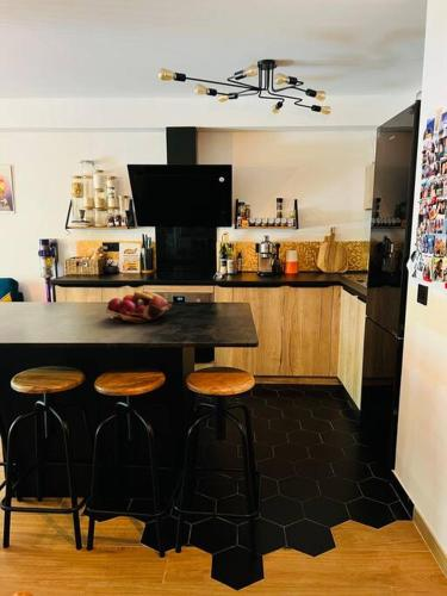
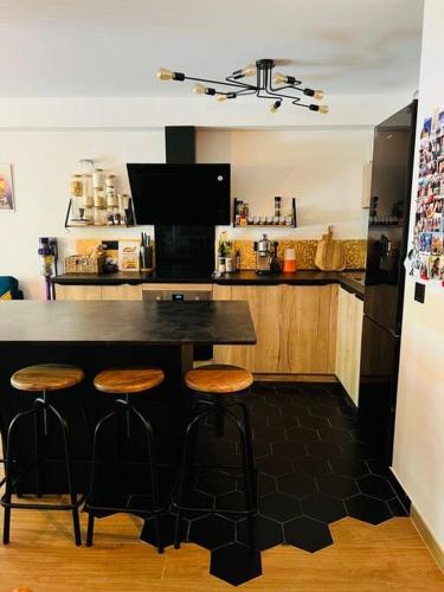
- fruit basket (139, 305)
